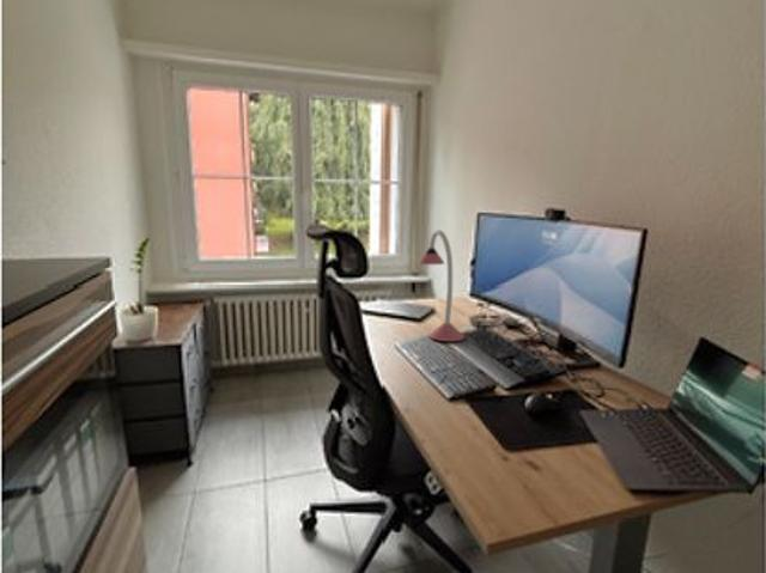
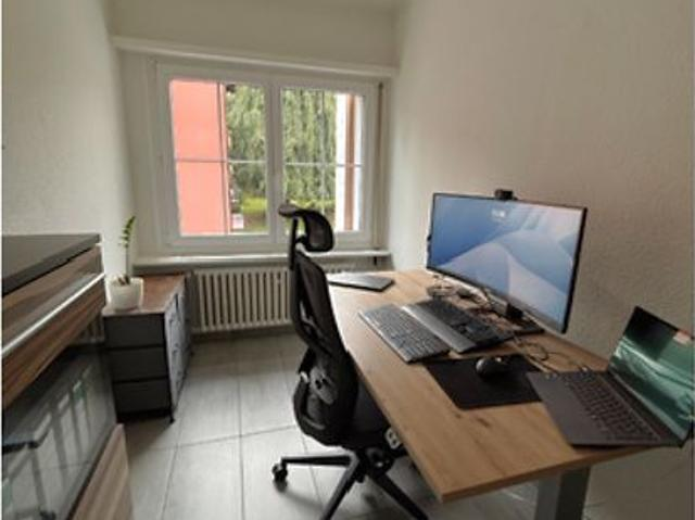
- desk lamp (448, 281)
